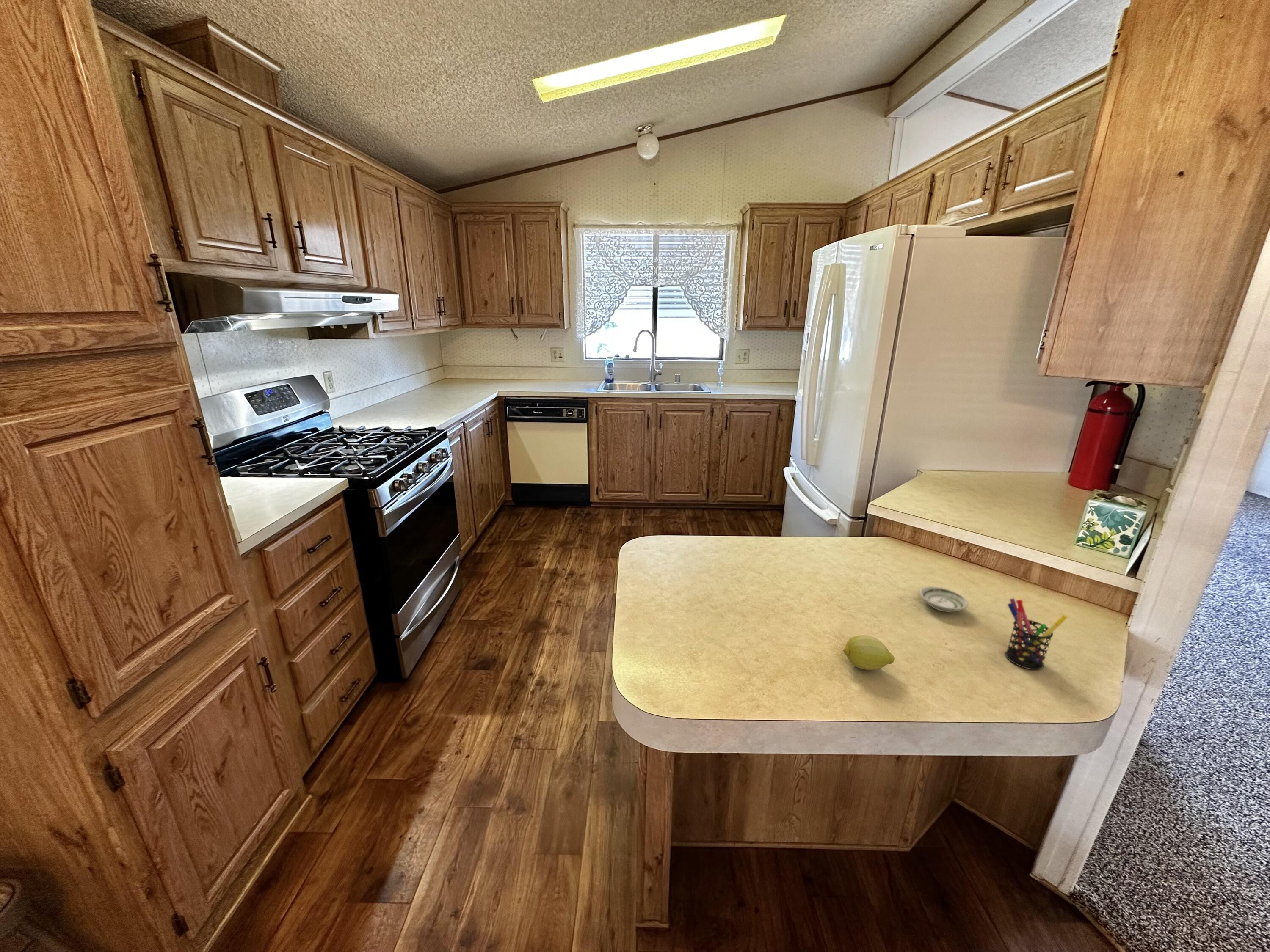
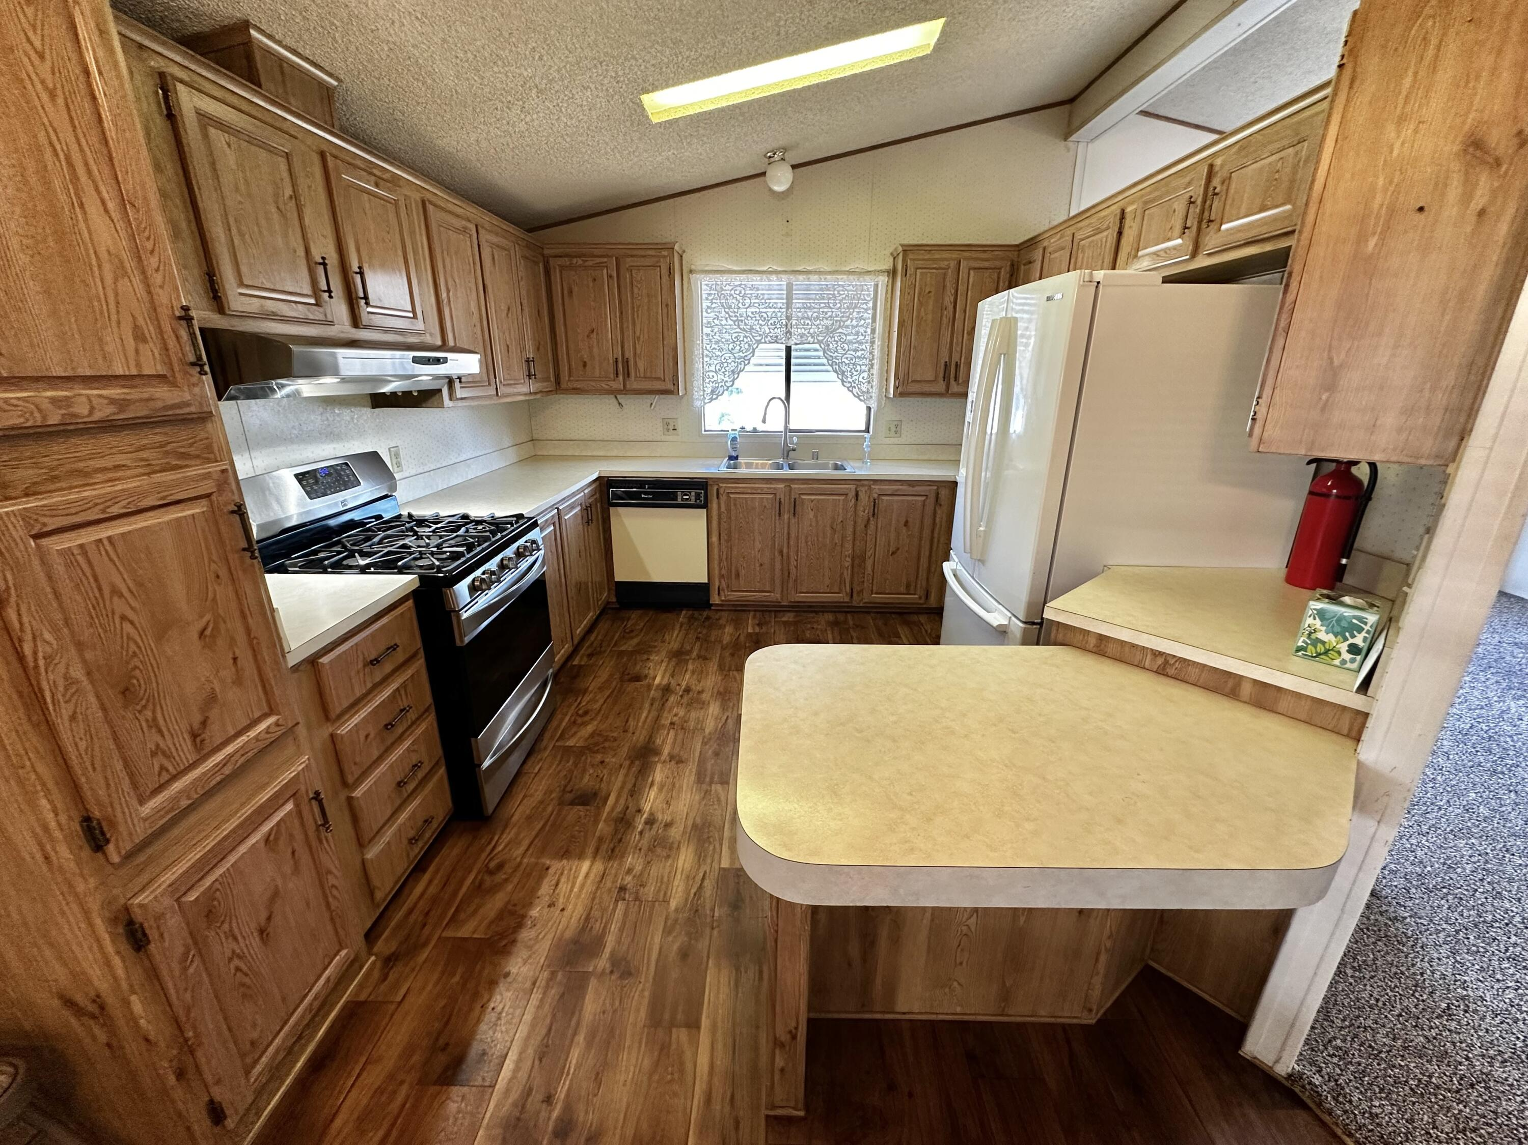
- fruit (868, 652)
- pen holder (1031, 634)
- saucer (942, 601)
